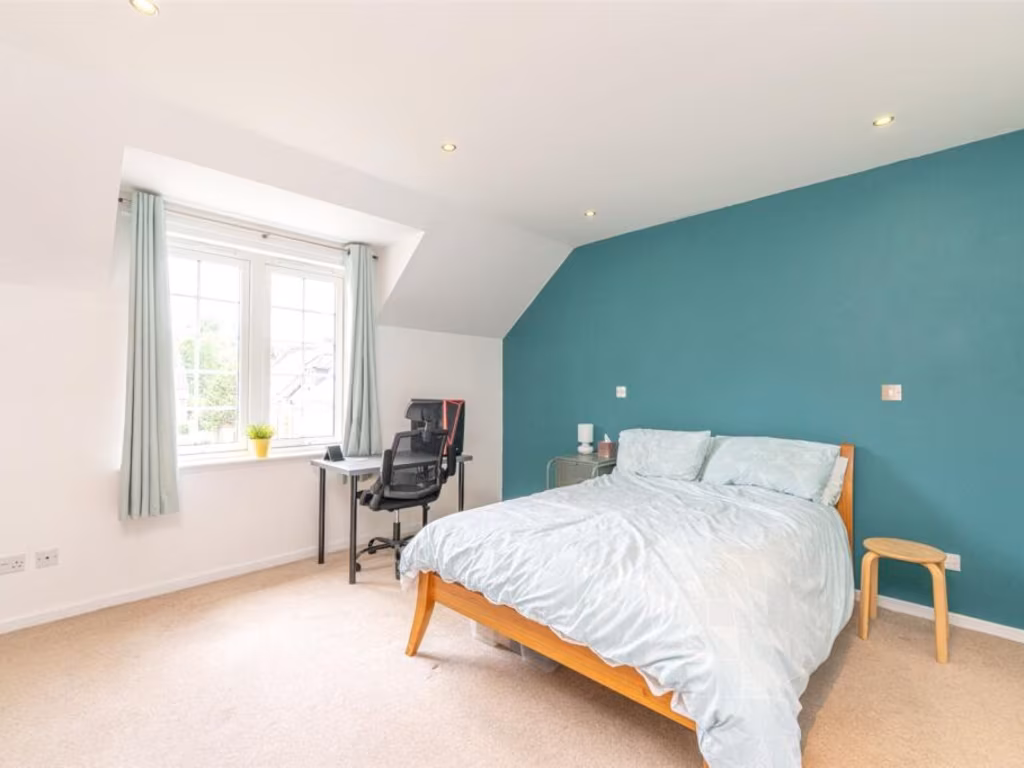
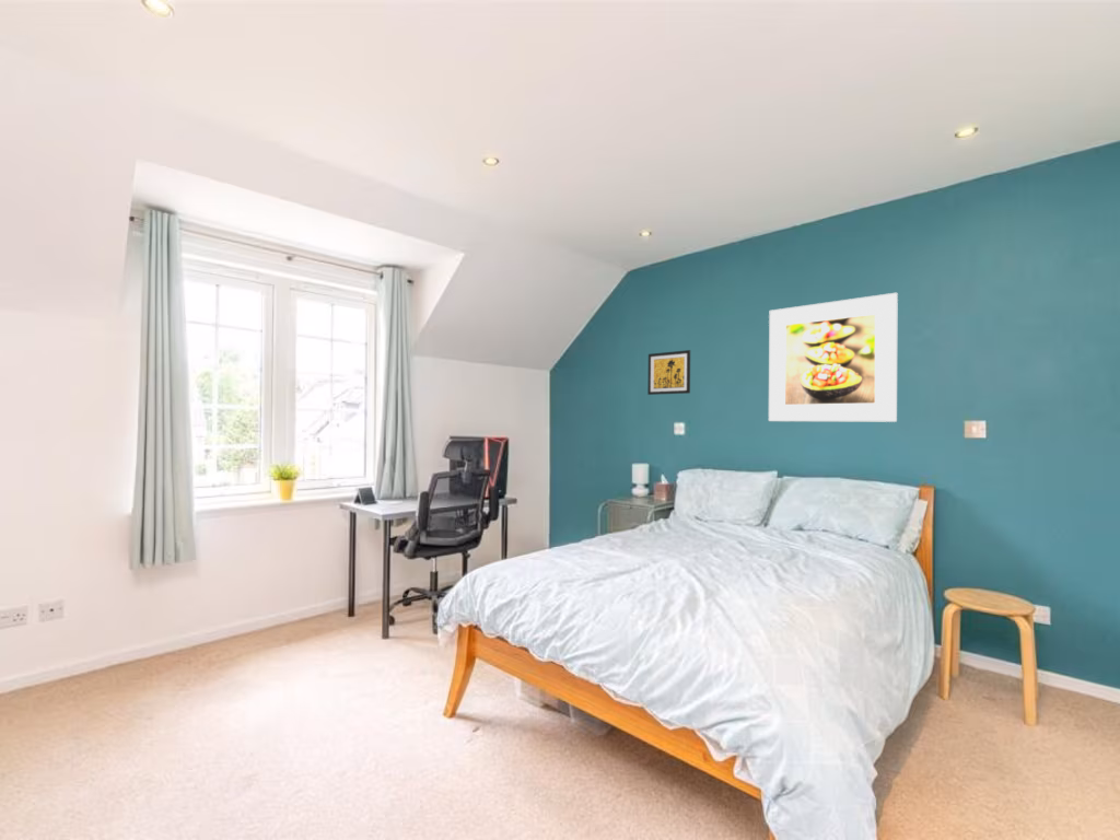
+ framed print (828, 361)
+ wall art (668, 373)
